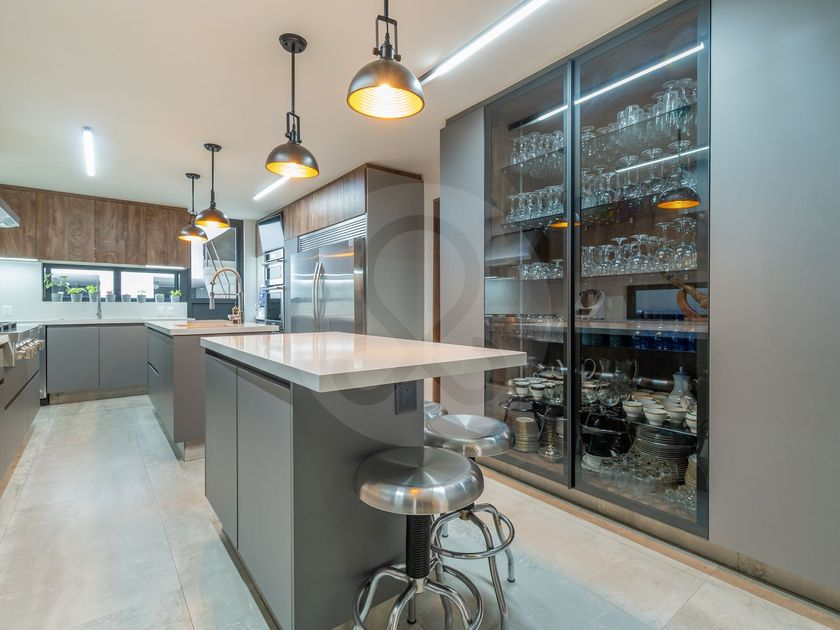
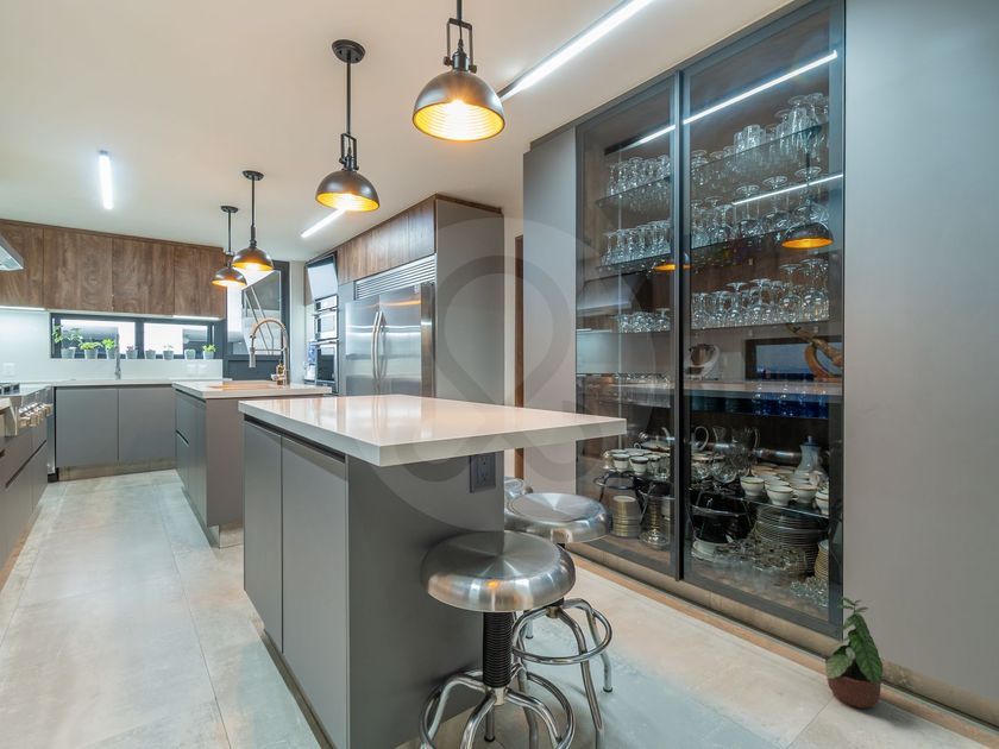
+ potted plant (854, 648)
